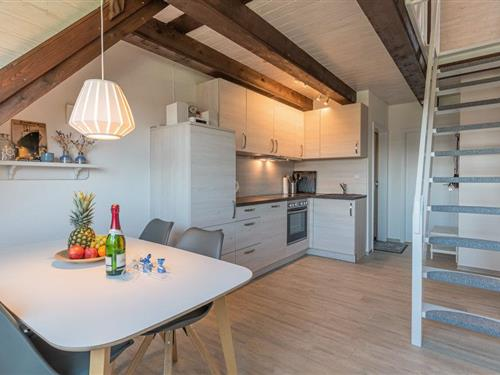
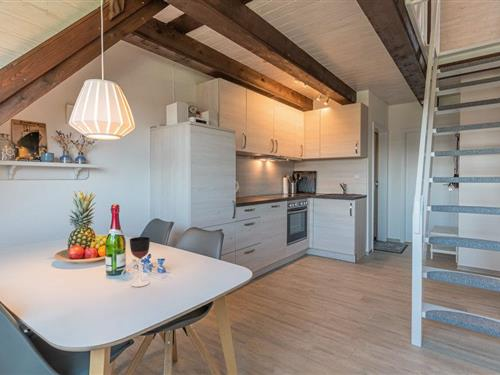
+ wineglass (140, 261)
